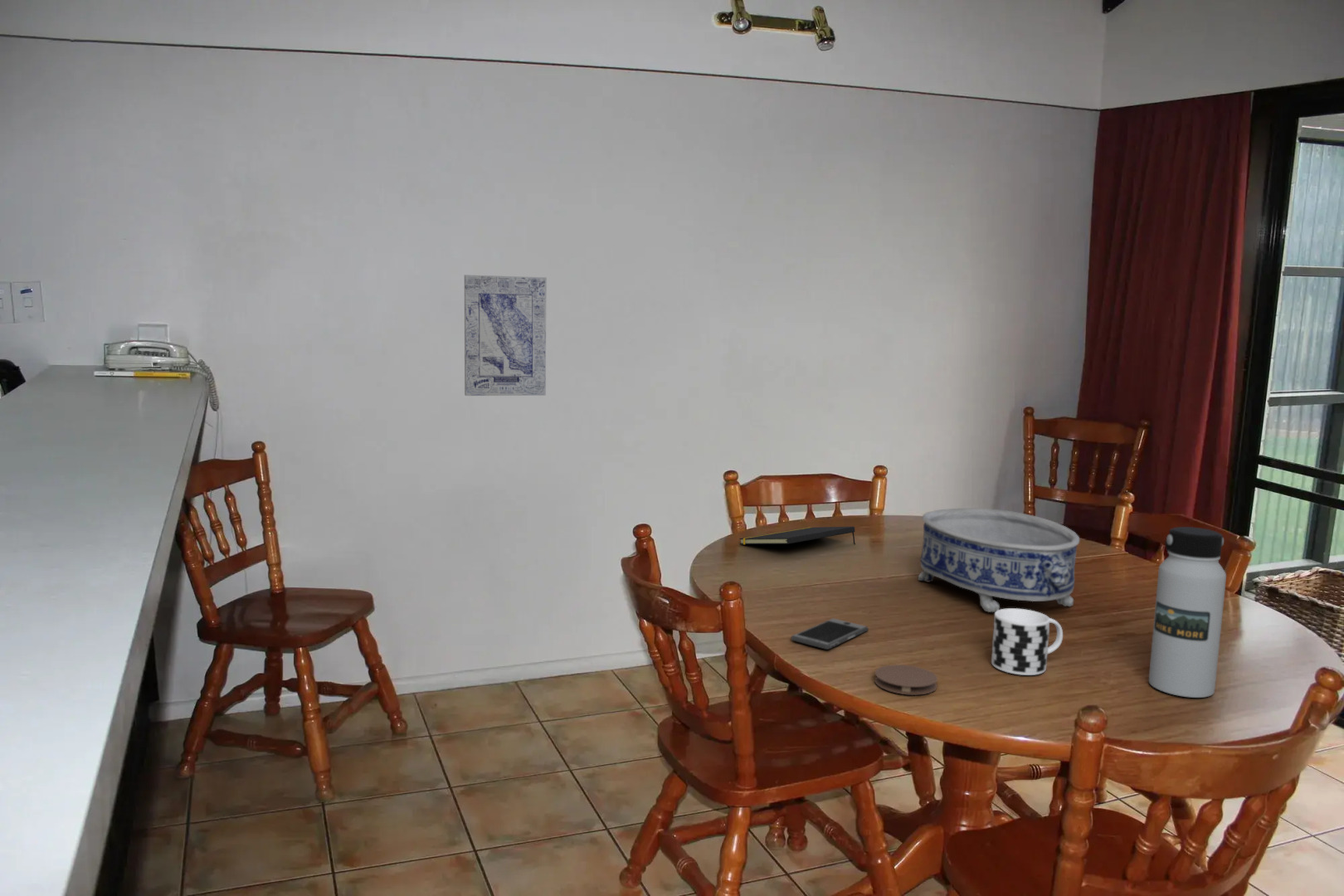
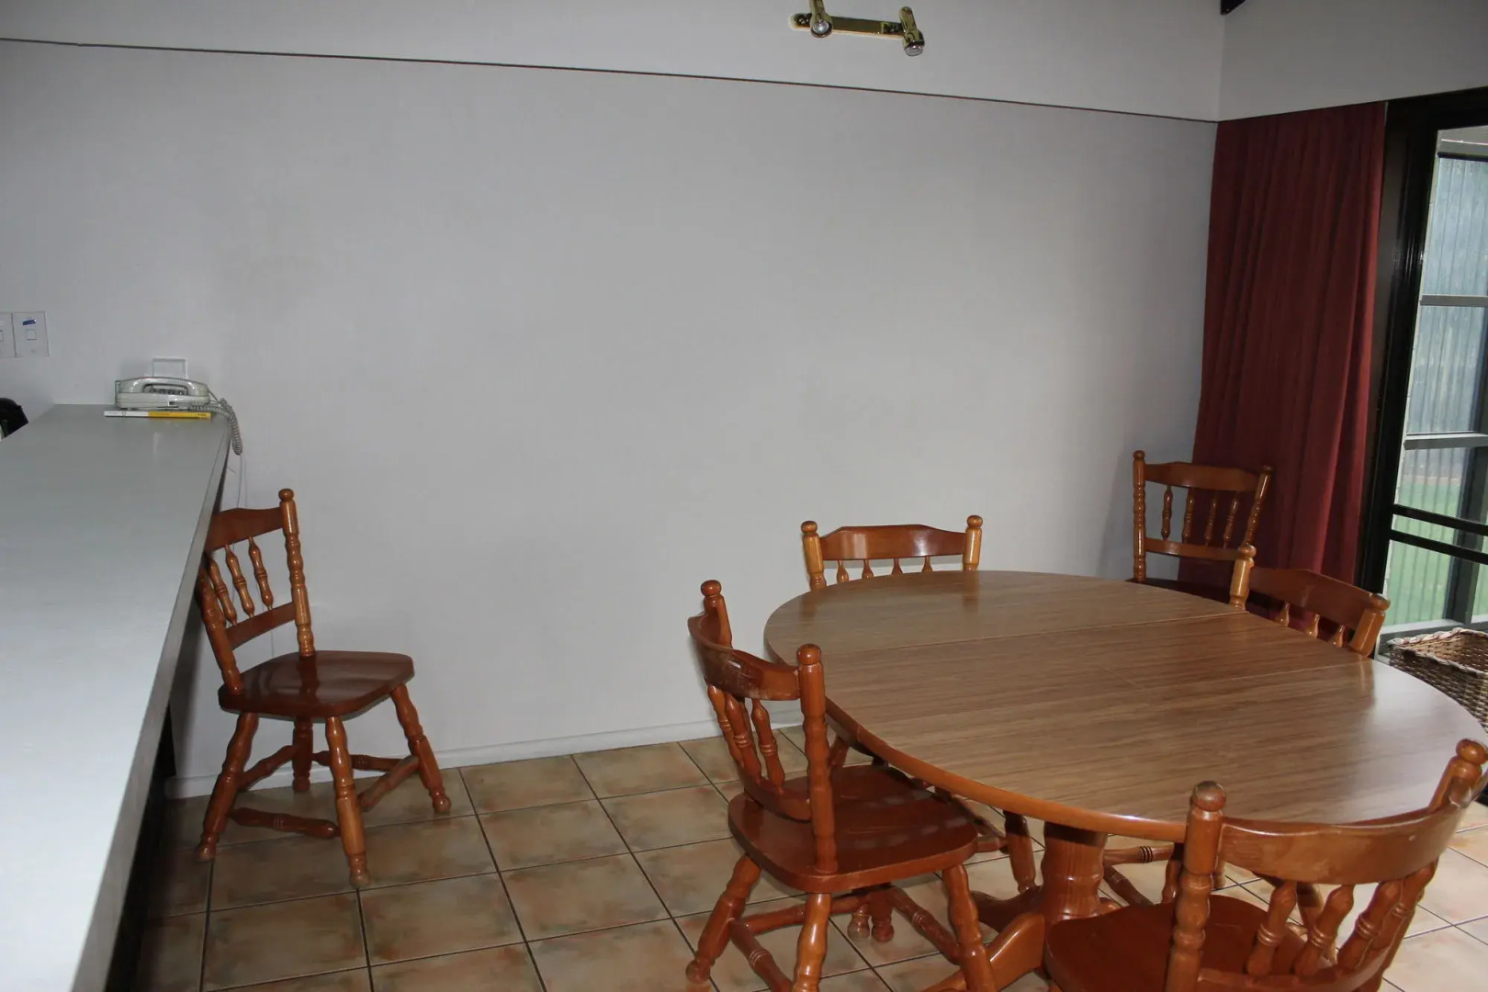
- cup (1028, 640)
- coaster (905, 679)
- notepad (796, 535)
- smartphone (830, 633)
- decorative bowl (995, 558)
- wall art (505, 336)
- water bottle (1188, 610)
